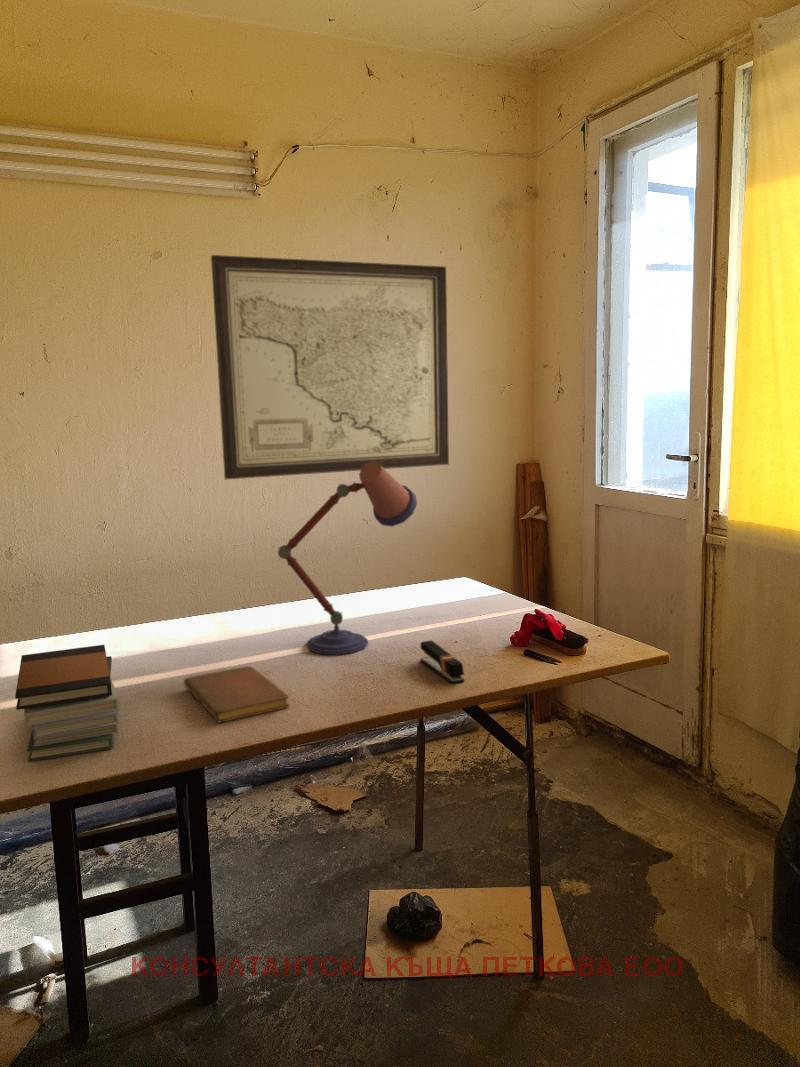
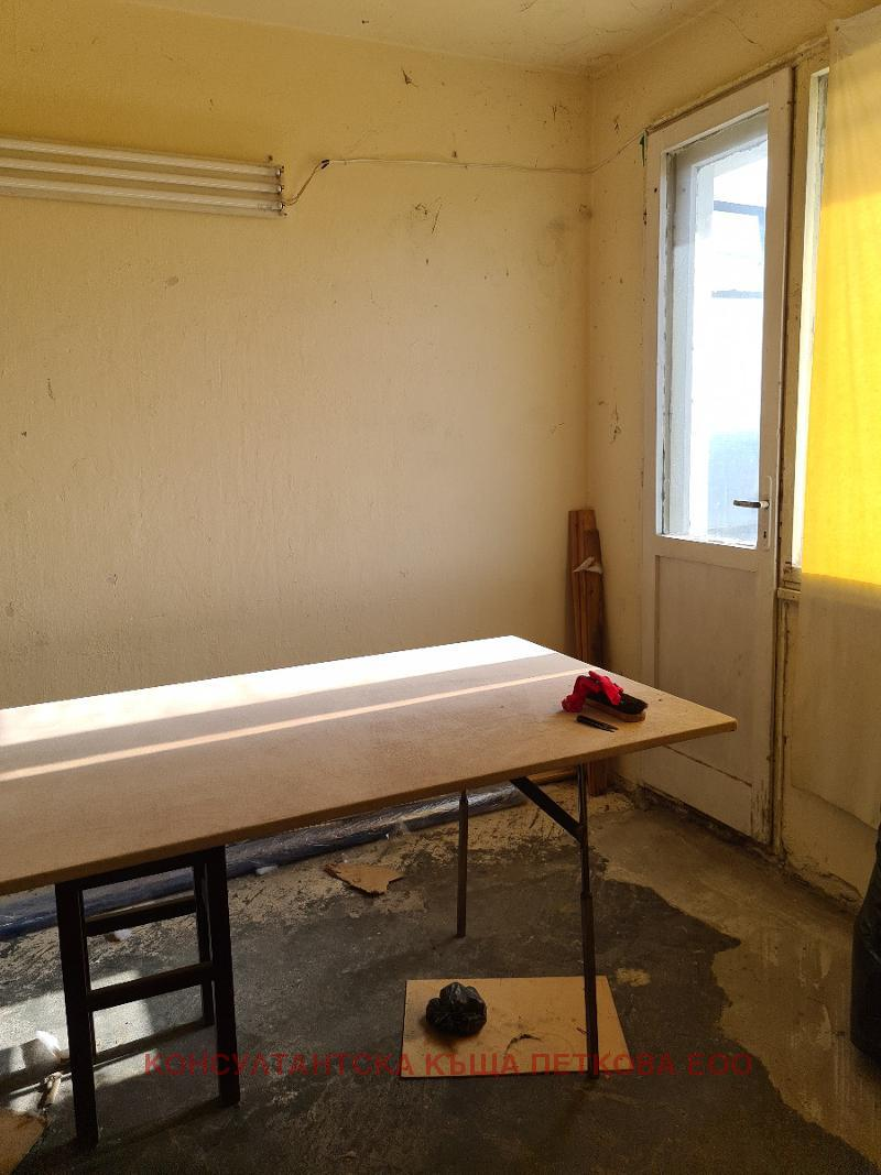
- book stack (69, 699)
- wall art (339, 368)
- stapler (441, 660)
- desk lamp (380, 523)
- notebook (235, 691)
